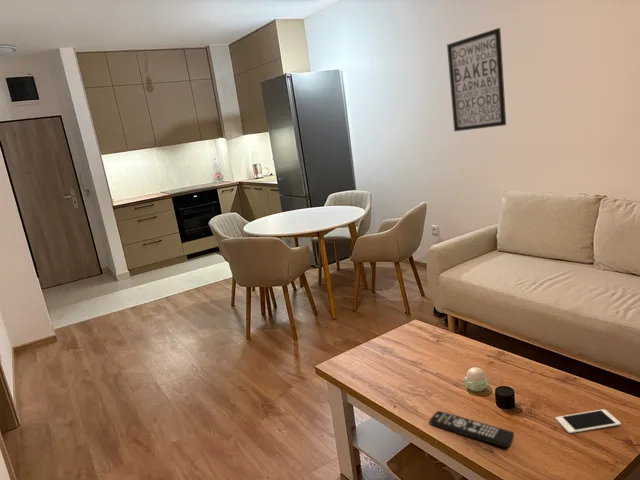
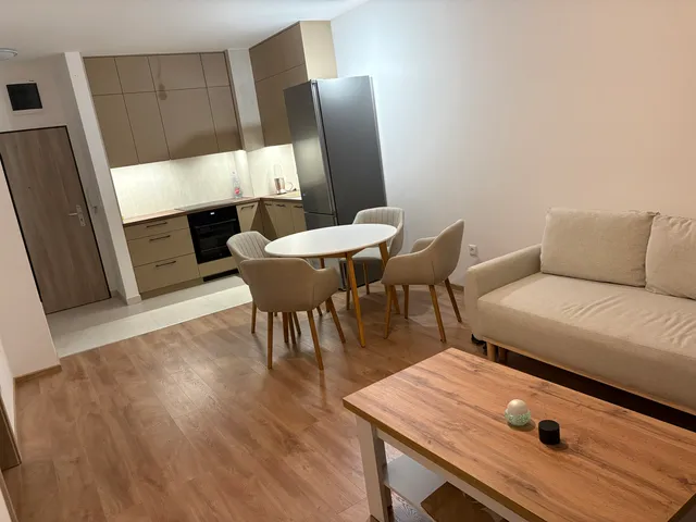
- cell phone (587, 421)
- wall art (475, 83)
- remote control (470, 428)
